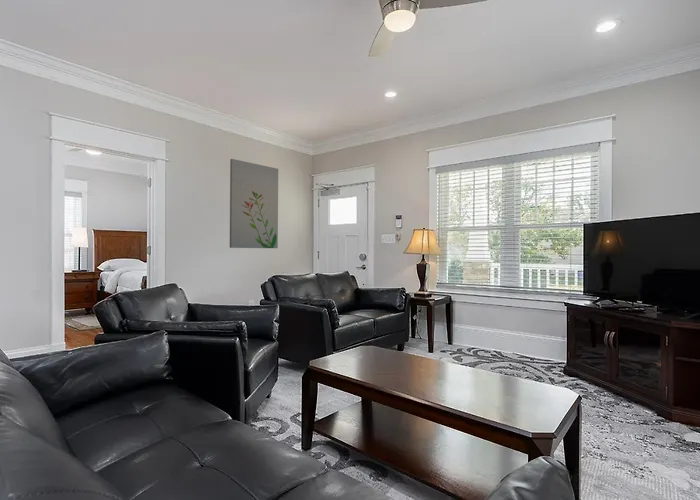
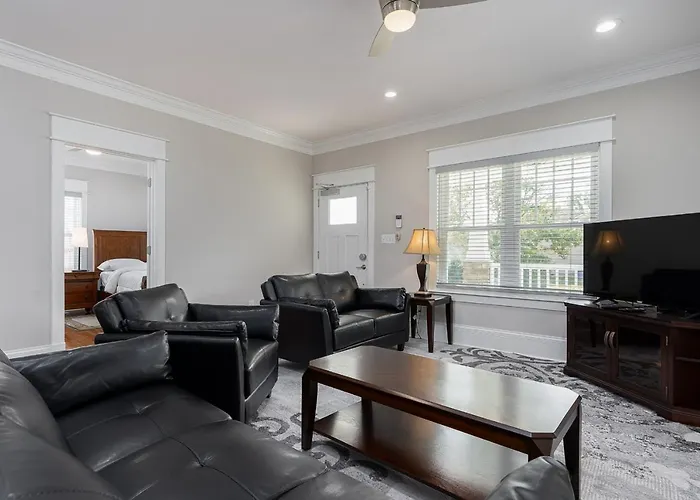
- wall art (255, 206)
